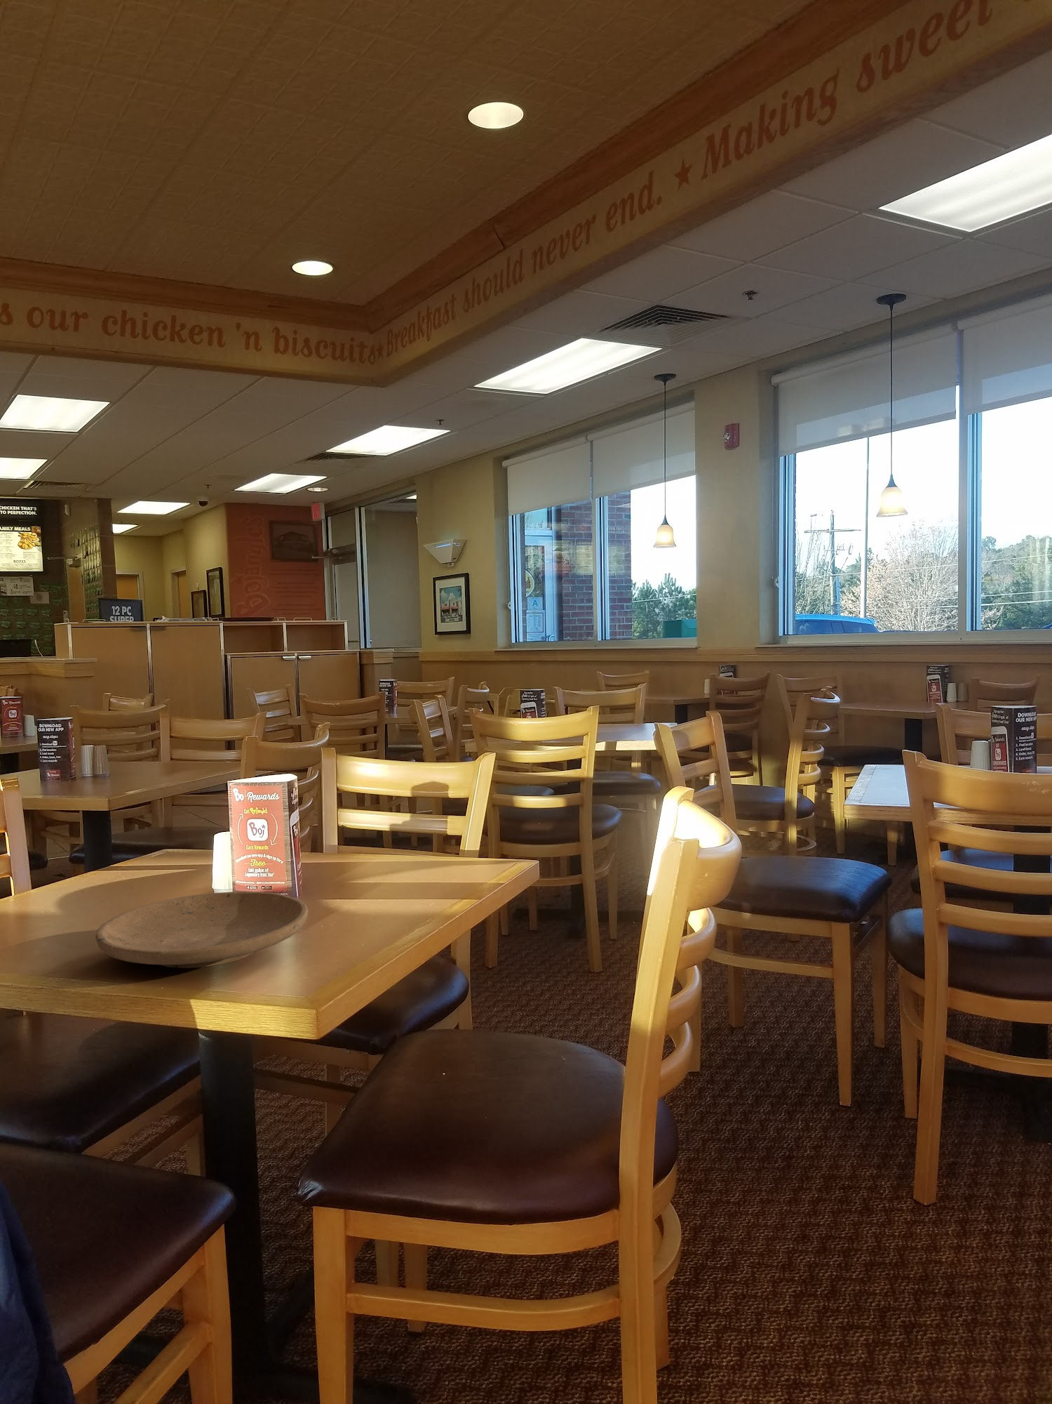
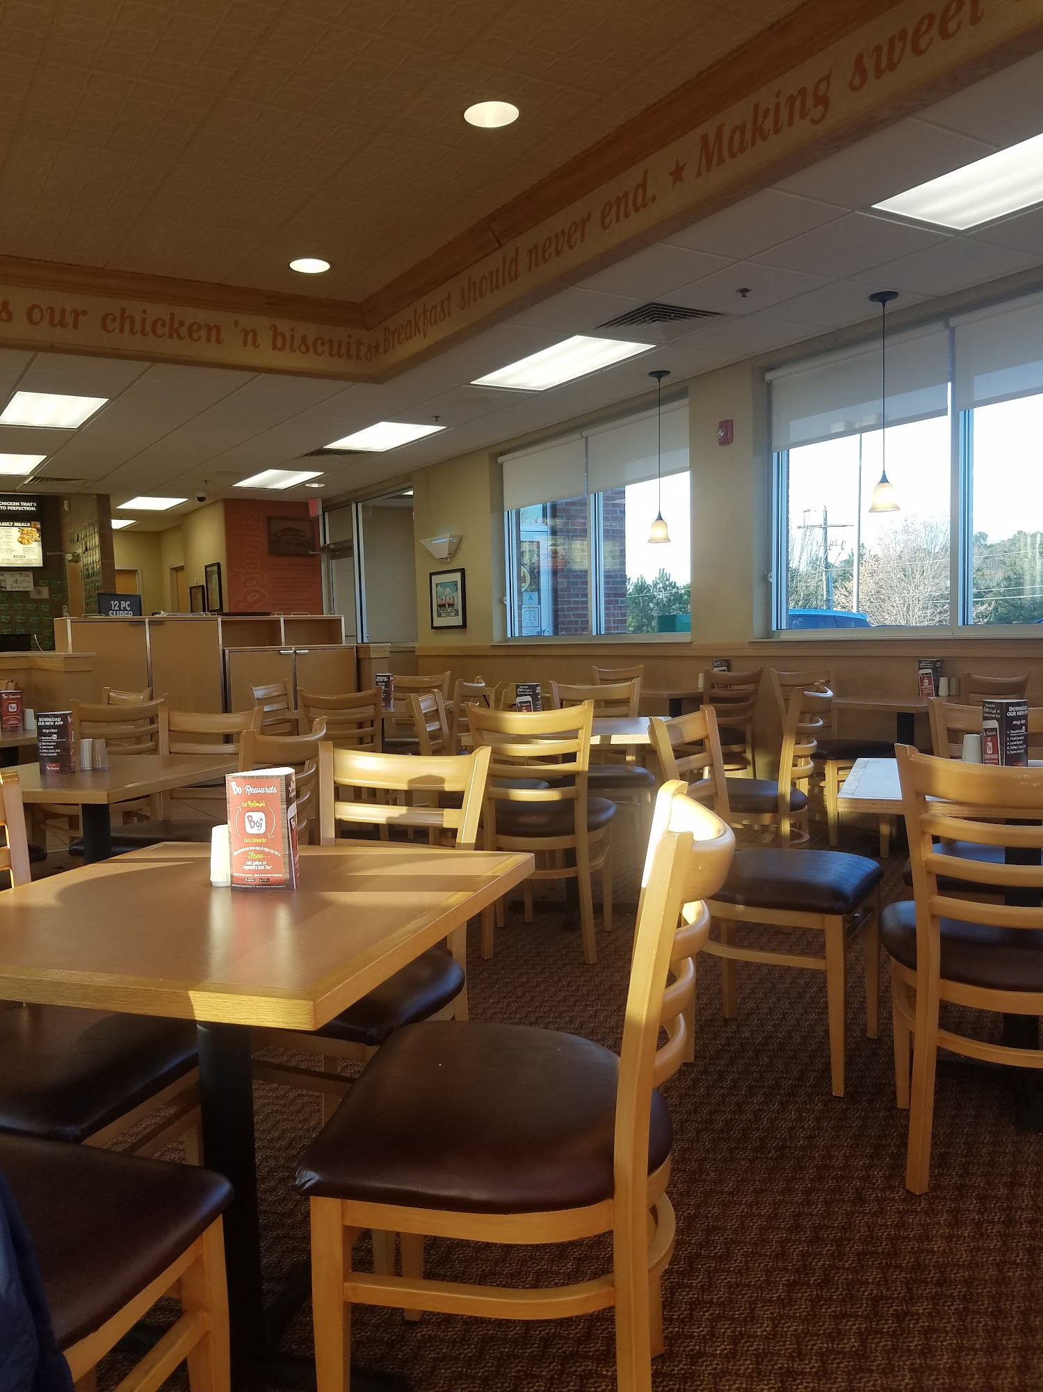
- plate (206, 934)
